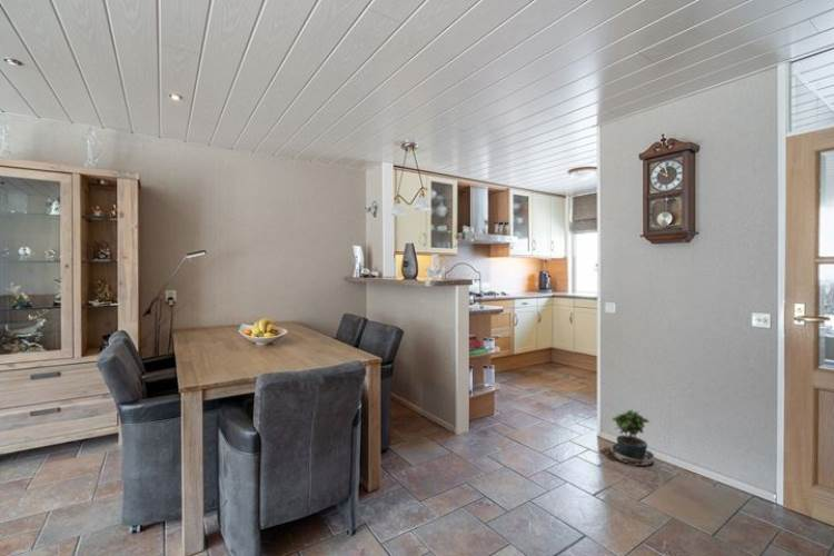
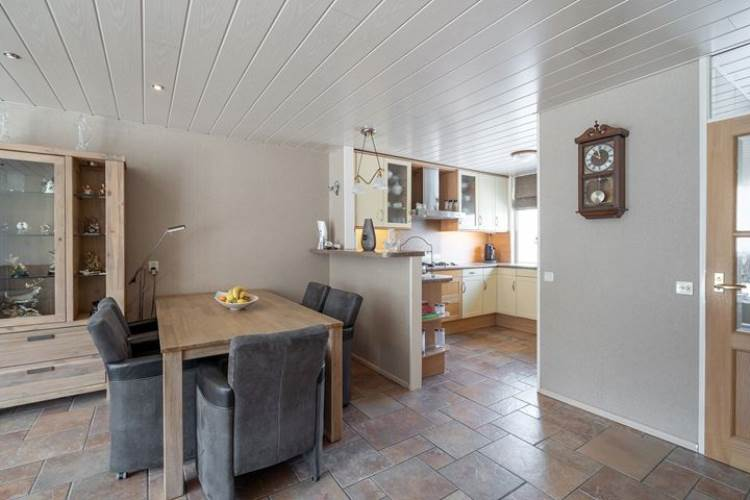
- potted plant (629, 433)
